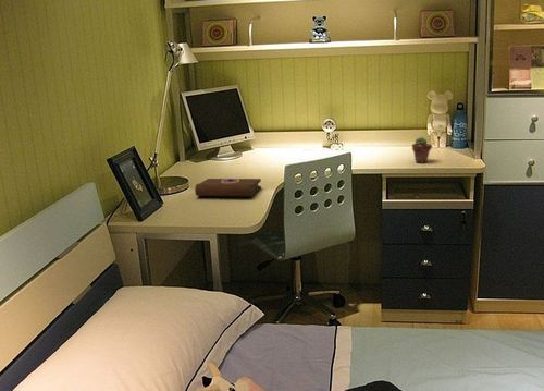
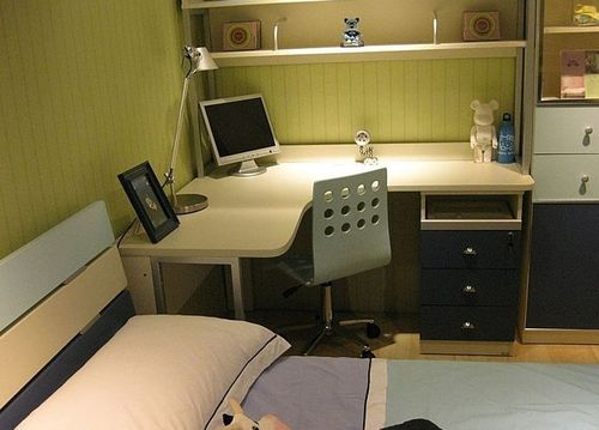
- potted succulent (421, 149)
- book (228, 186)
